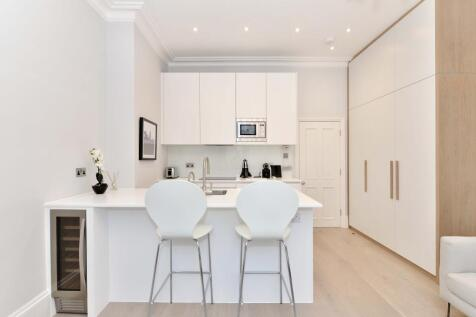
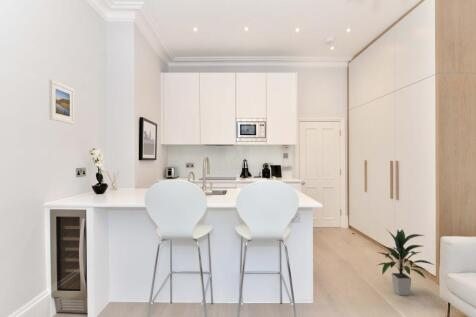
+ indoor plant (401, 259)
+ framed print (62, 103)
